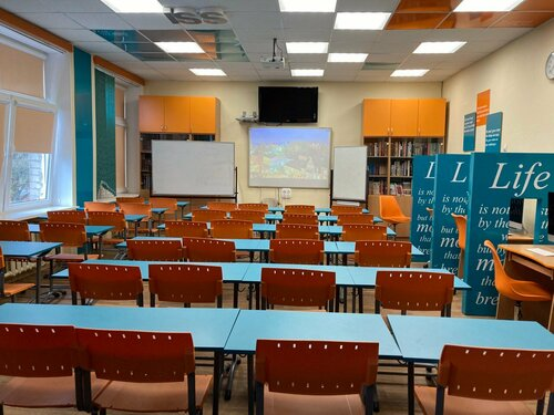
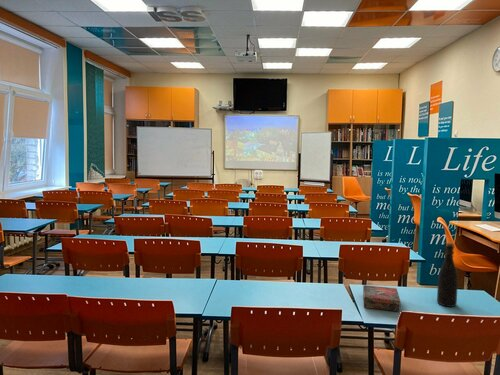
+ book (380, 297)
+ bottle (448, 273)
